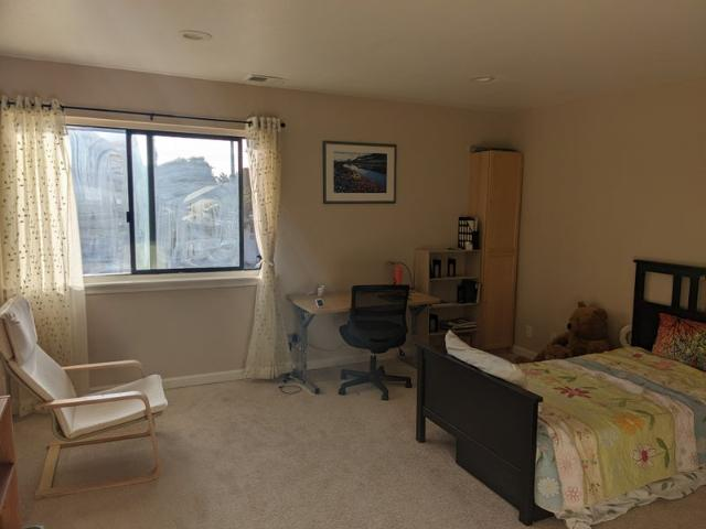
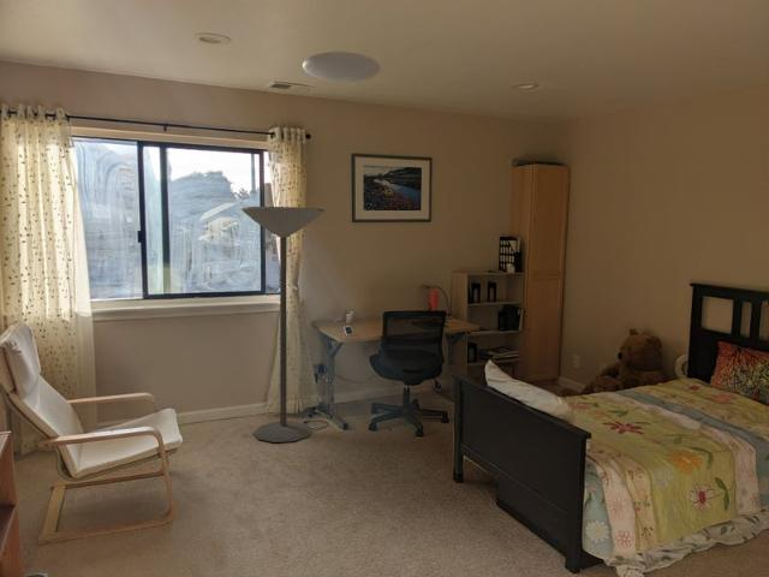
+ ceiling light (341, 67)
+ floor lamp (282, 322)
